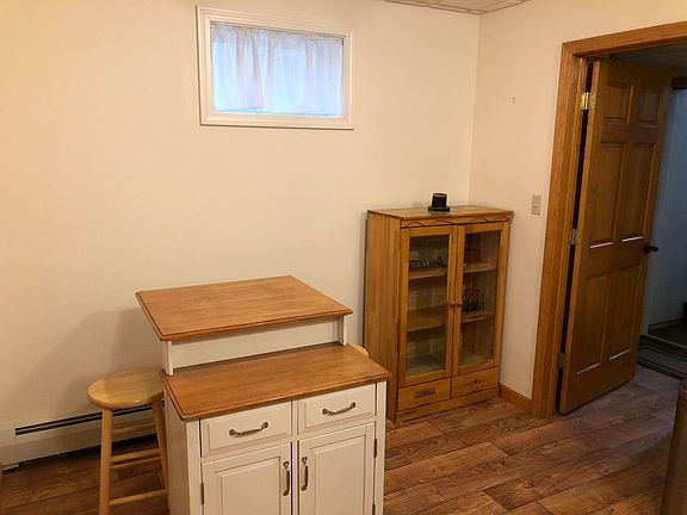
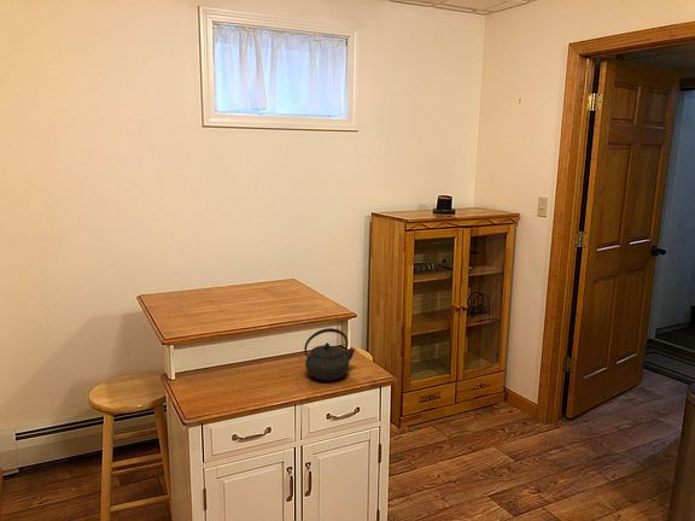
+ kettle (329, 351)
